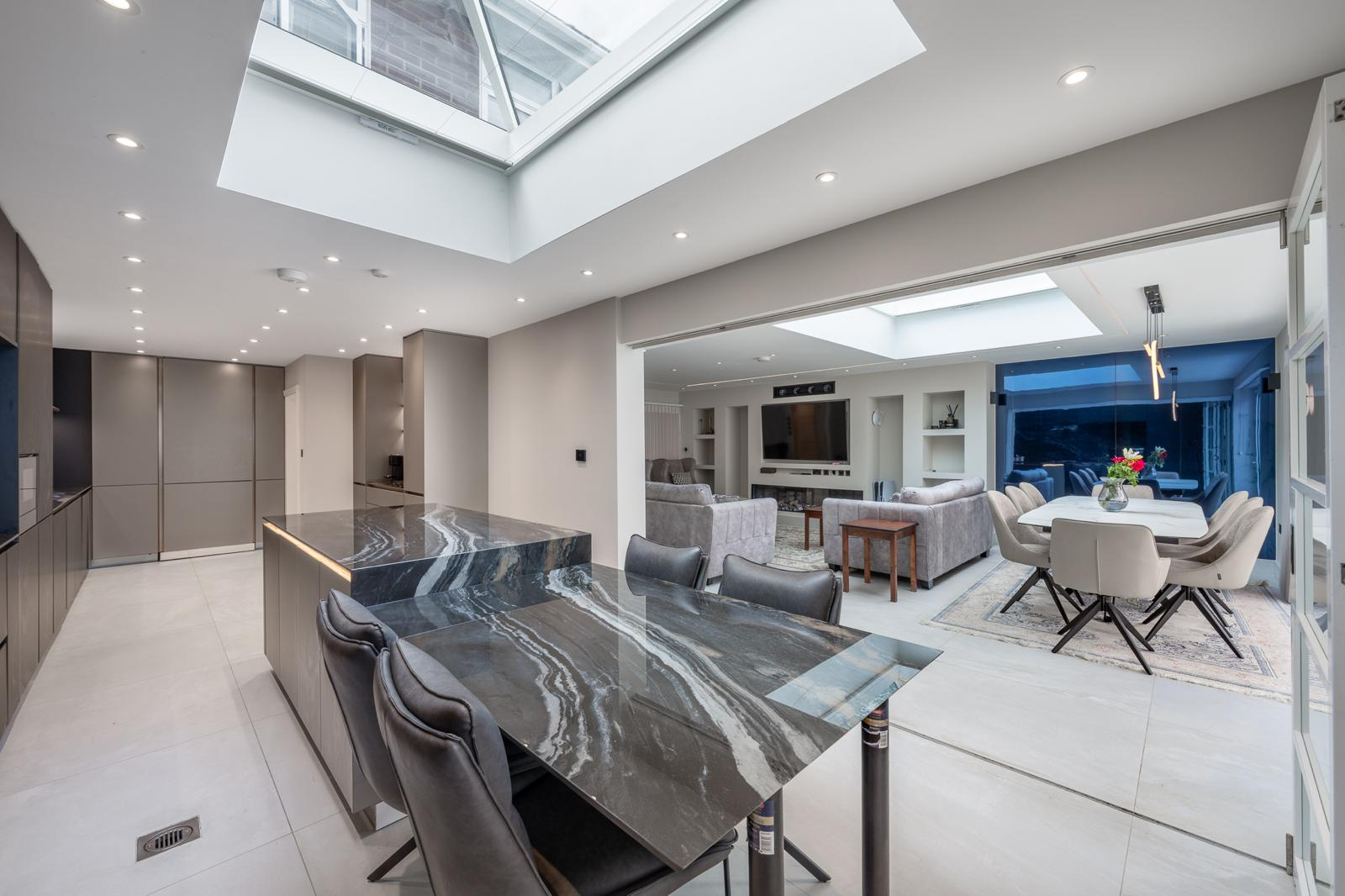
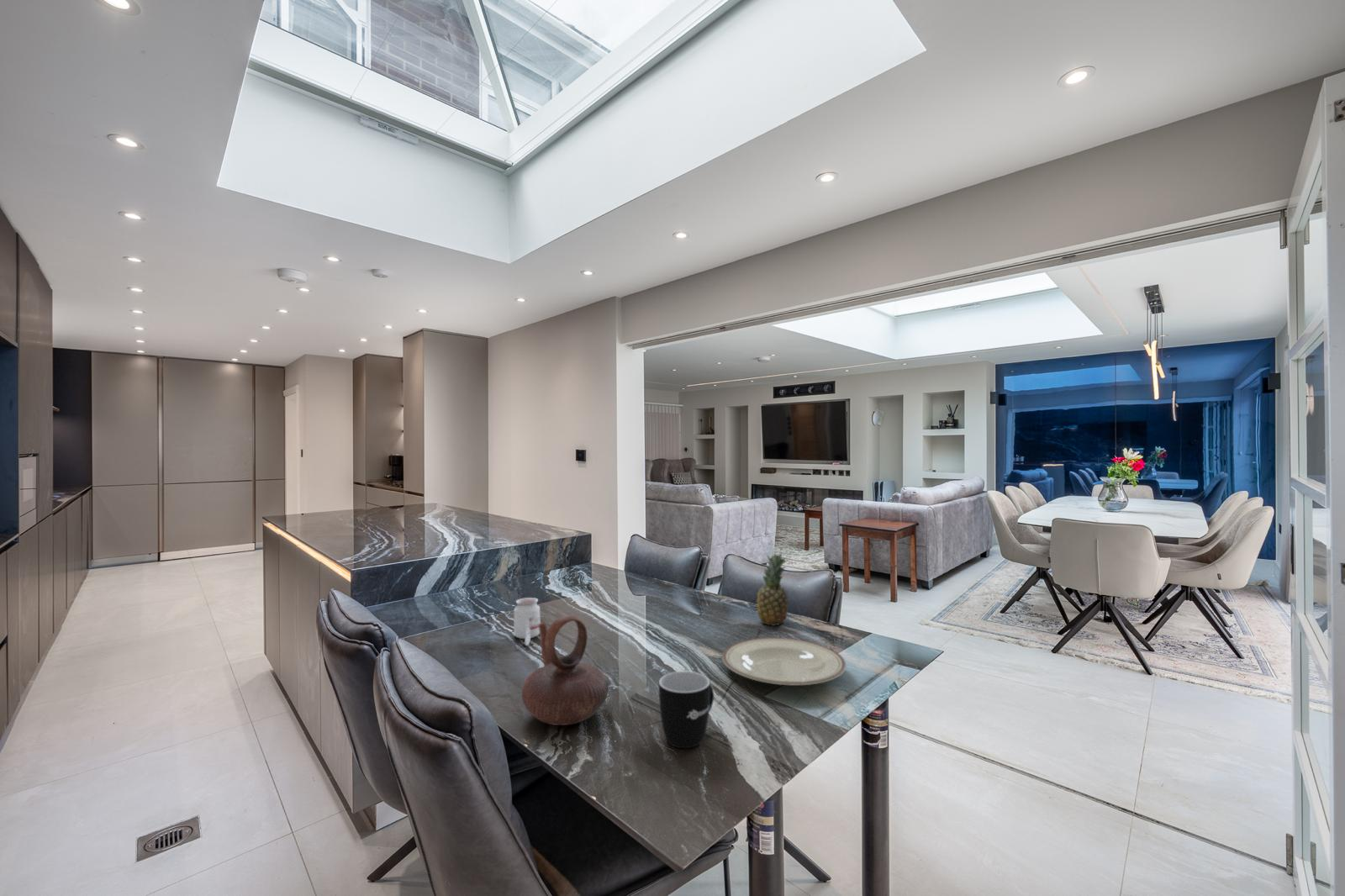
+ fruit (773, 587)
+ plate (783, 665)
+ teapot (559, 661)
+ mug (690, 707)
+ candle (530, 621)
